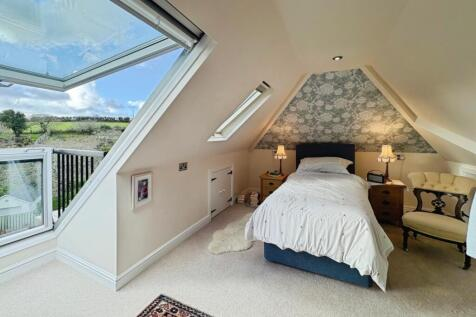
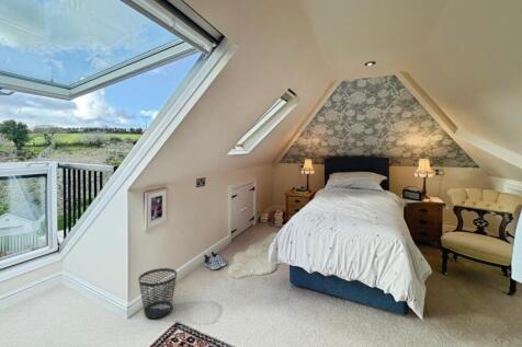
+ wastebasket (157, 292)
+ shoe (214, 259)
